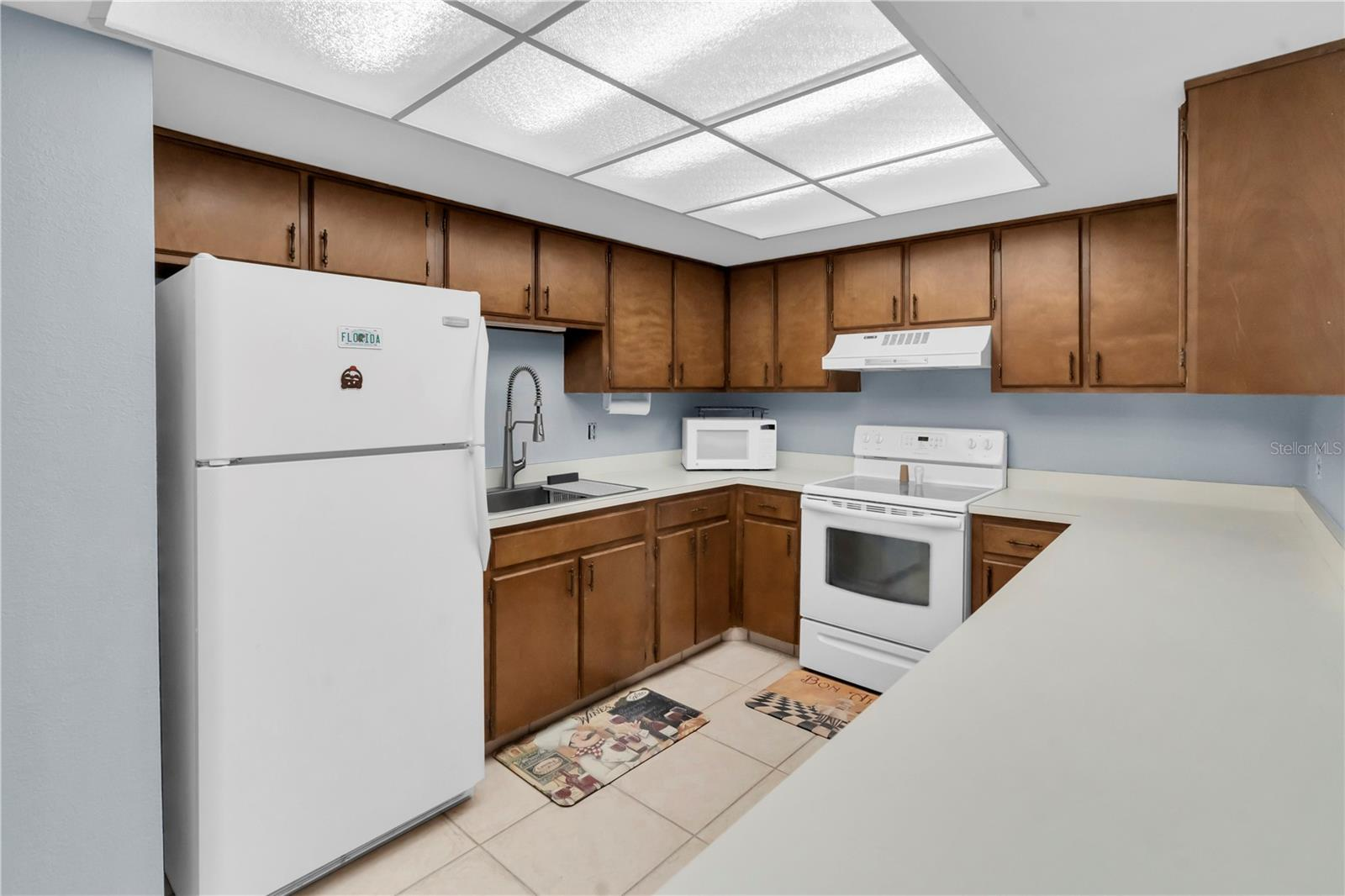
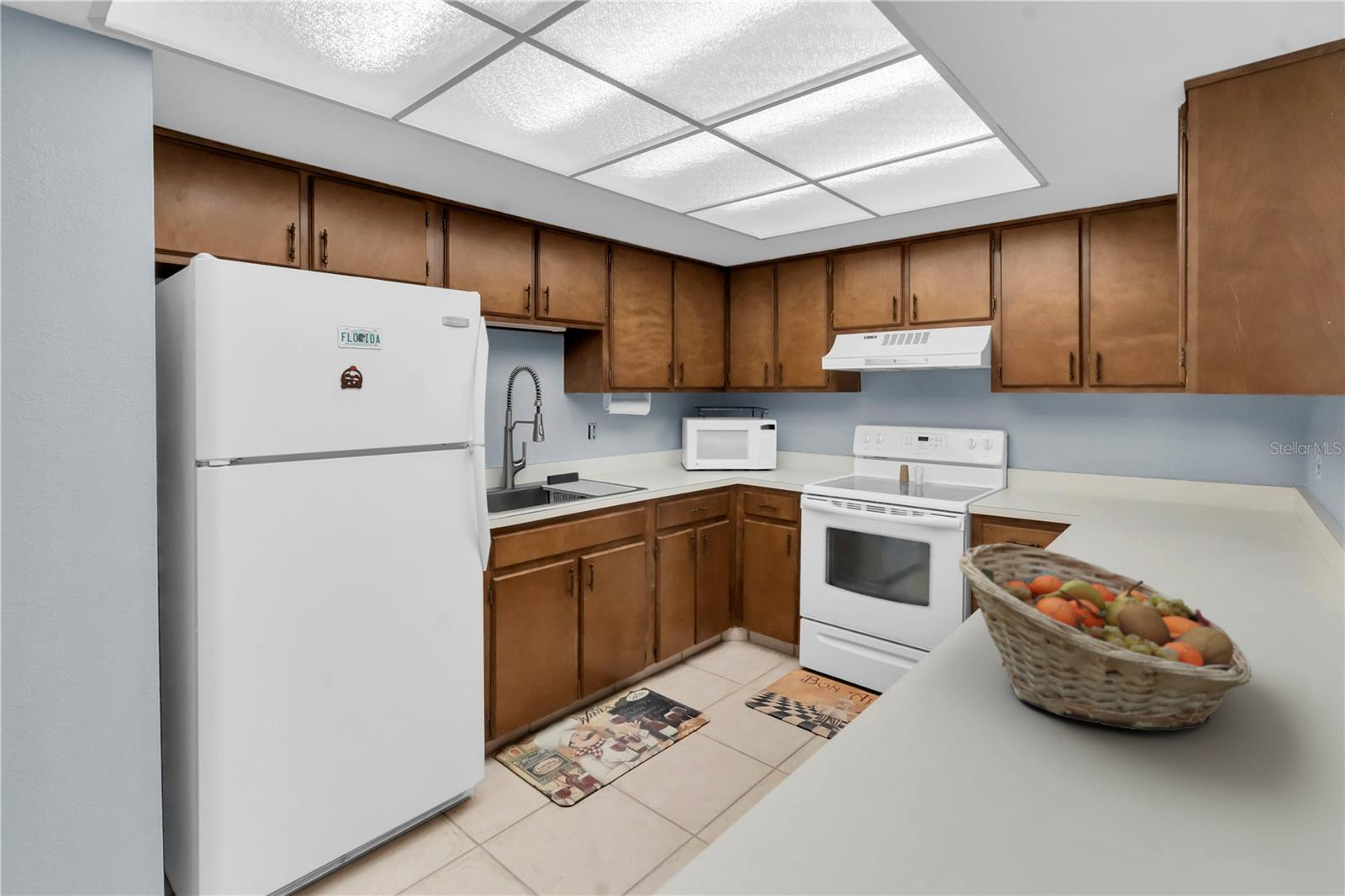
+ fruit basket (1091, 623)
